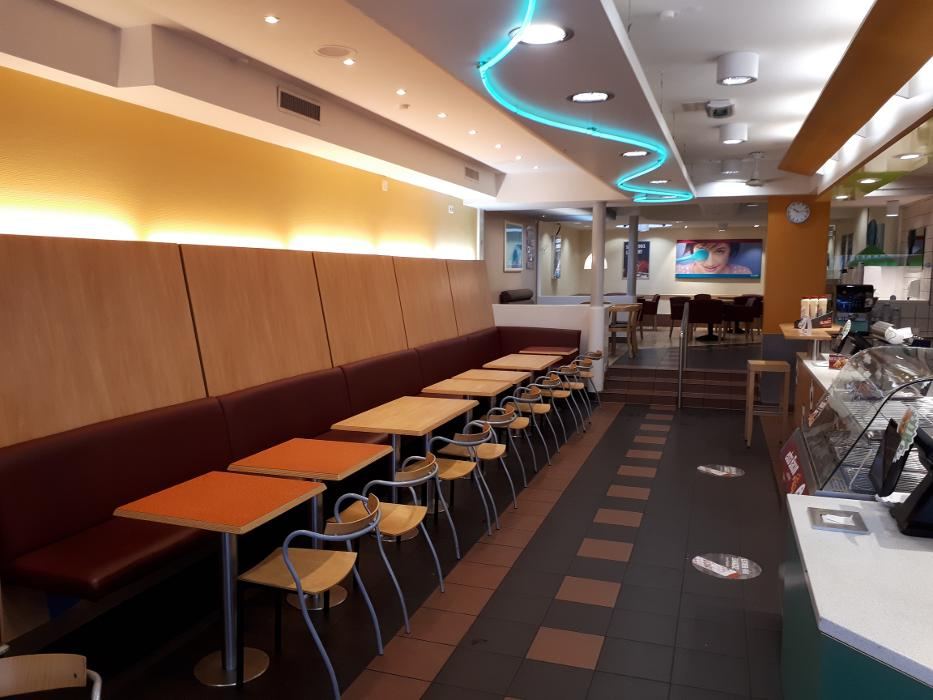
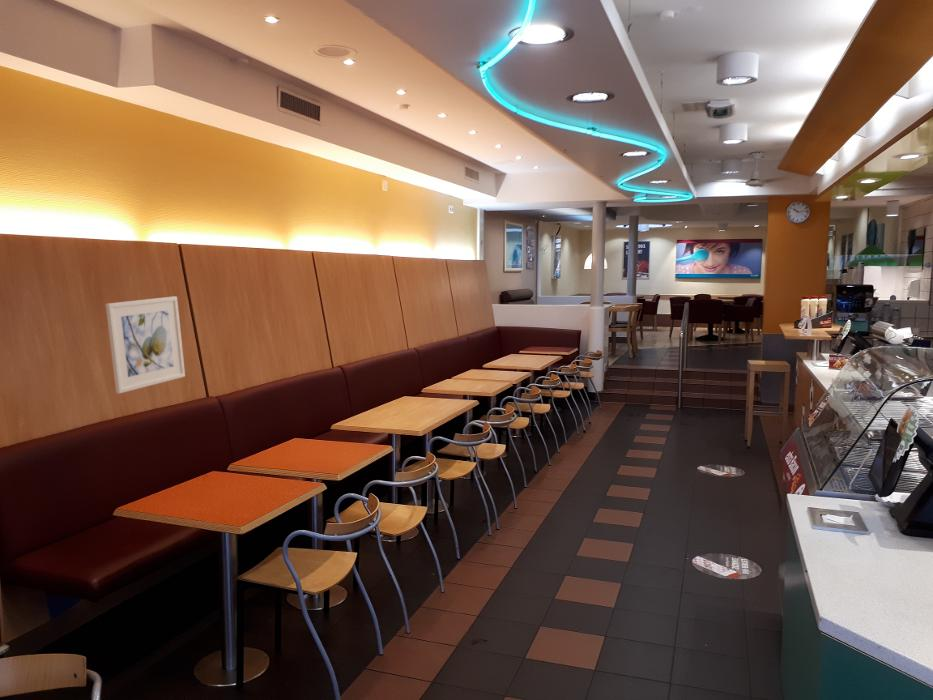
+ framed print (148, 342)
